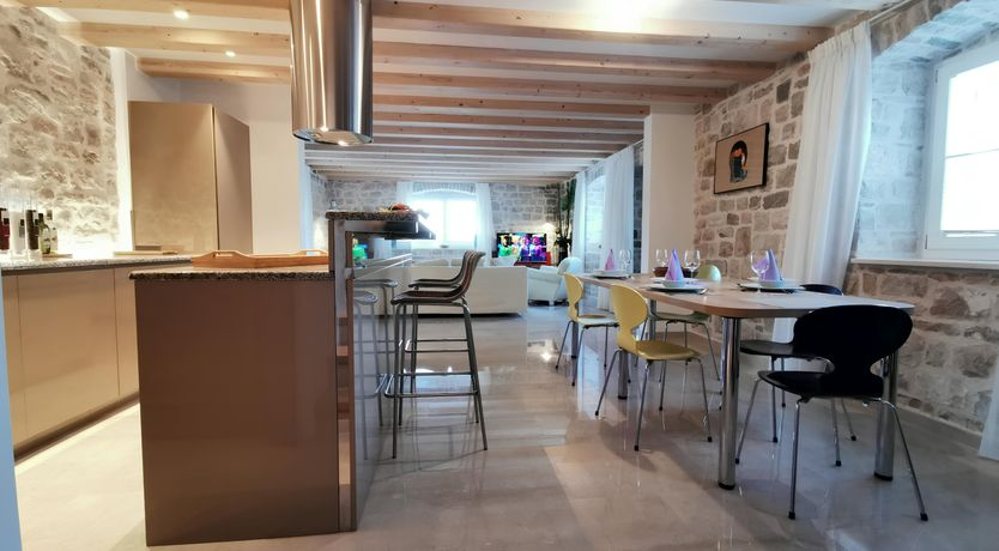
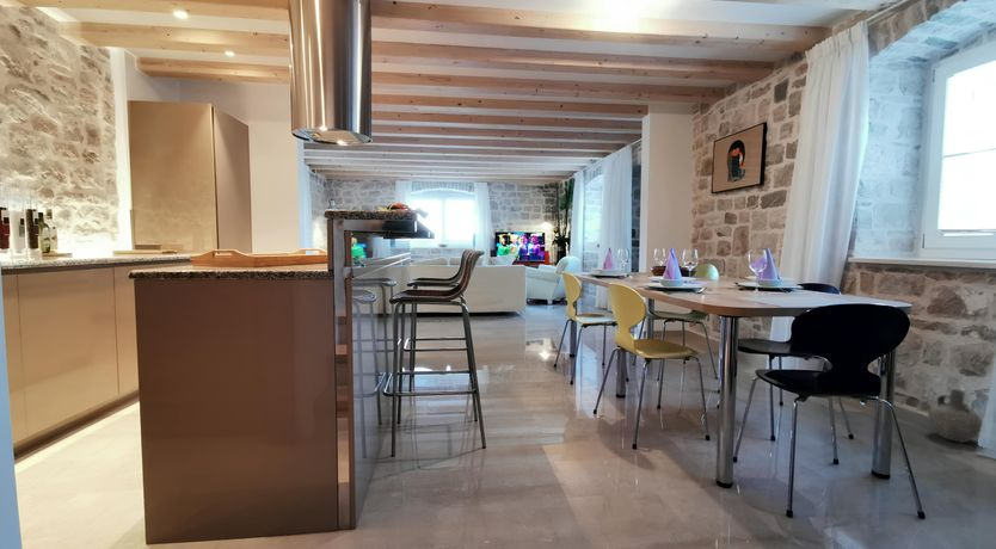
+ ceramic jug (954, 414)
